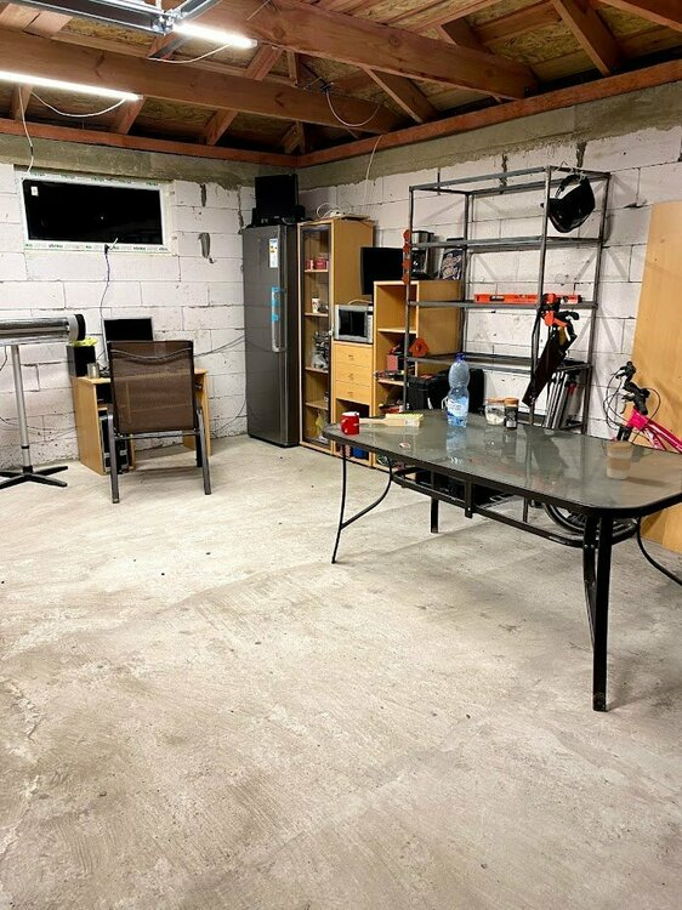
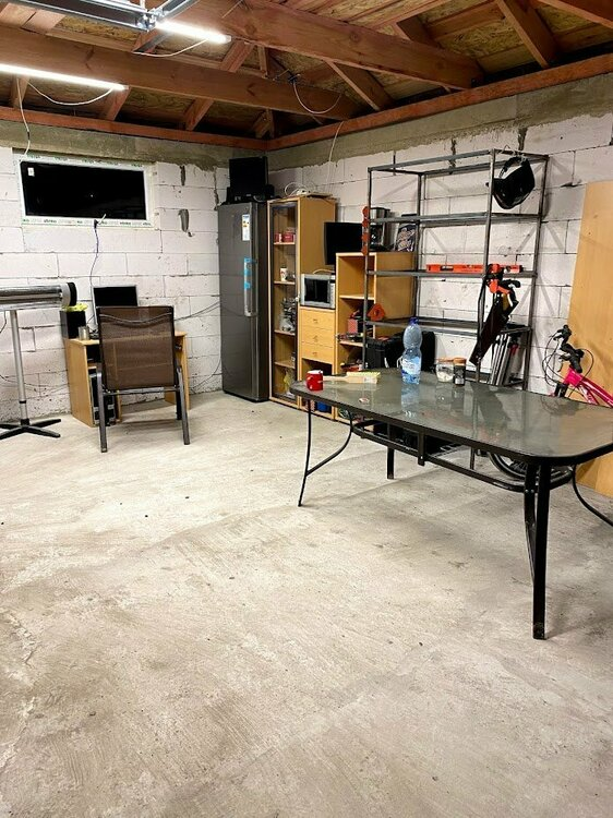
- coffee cup (619, 459)
